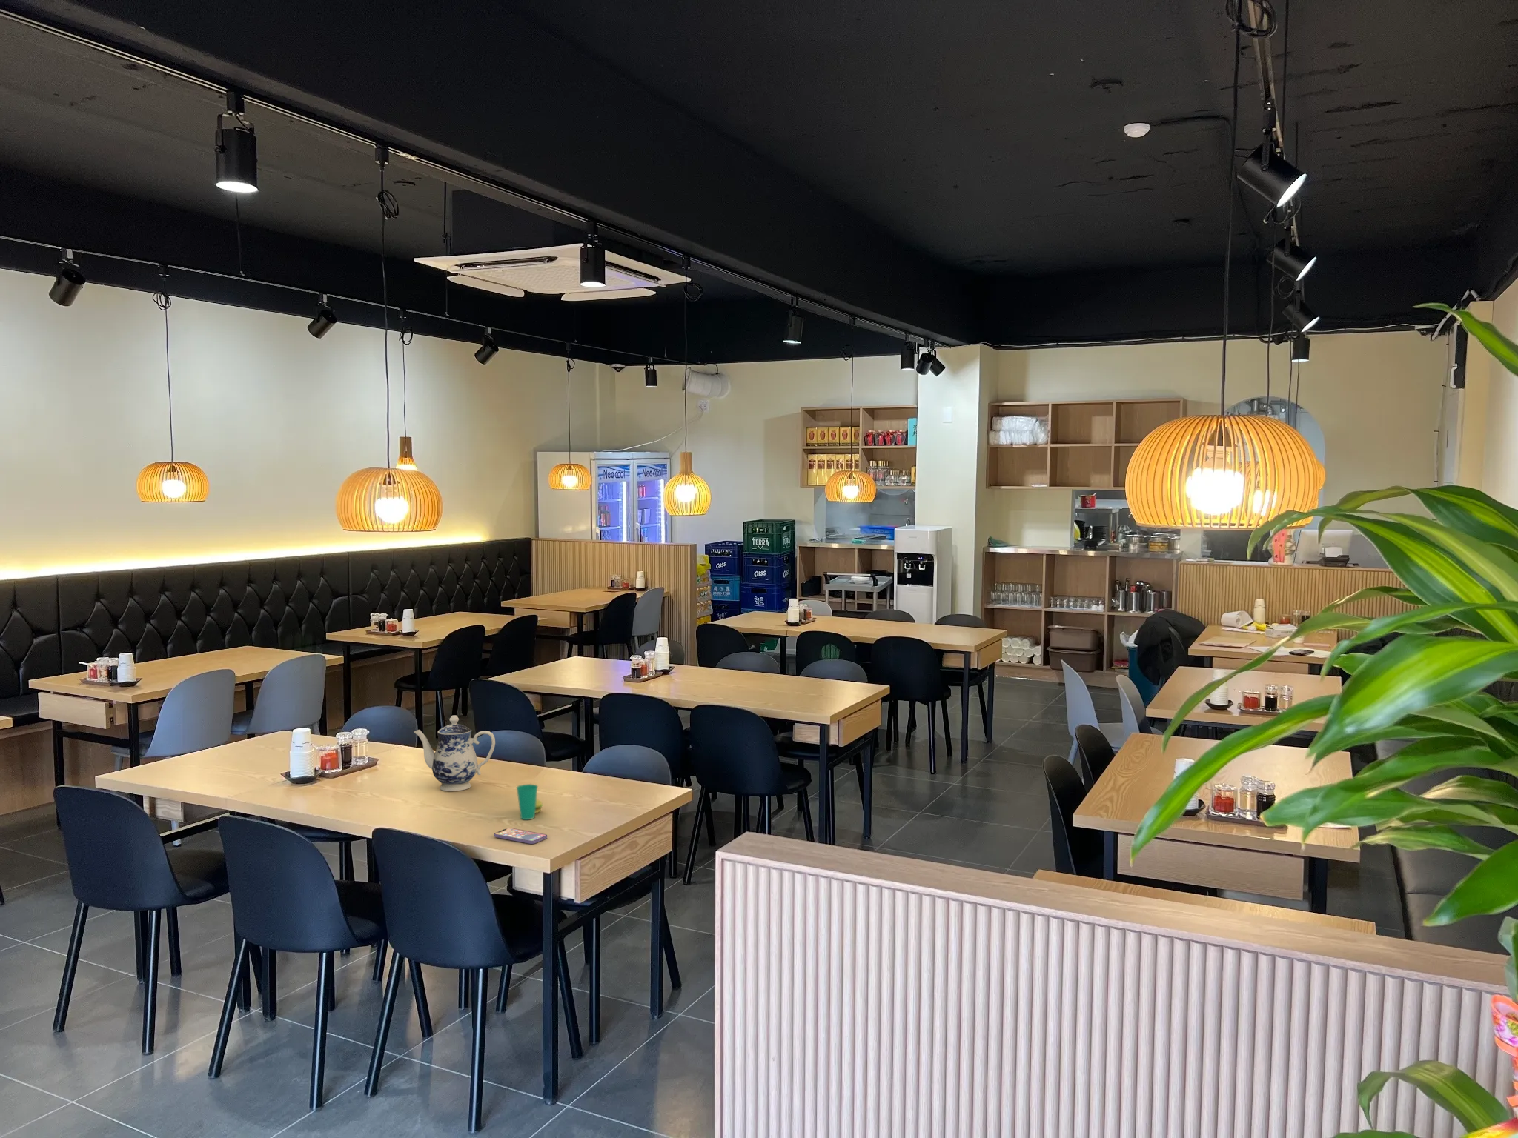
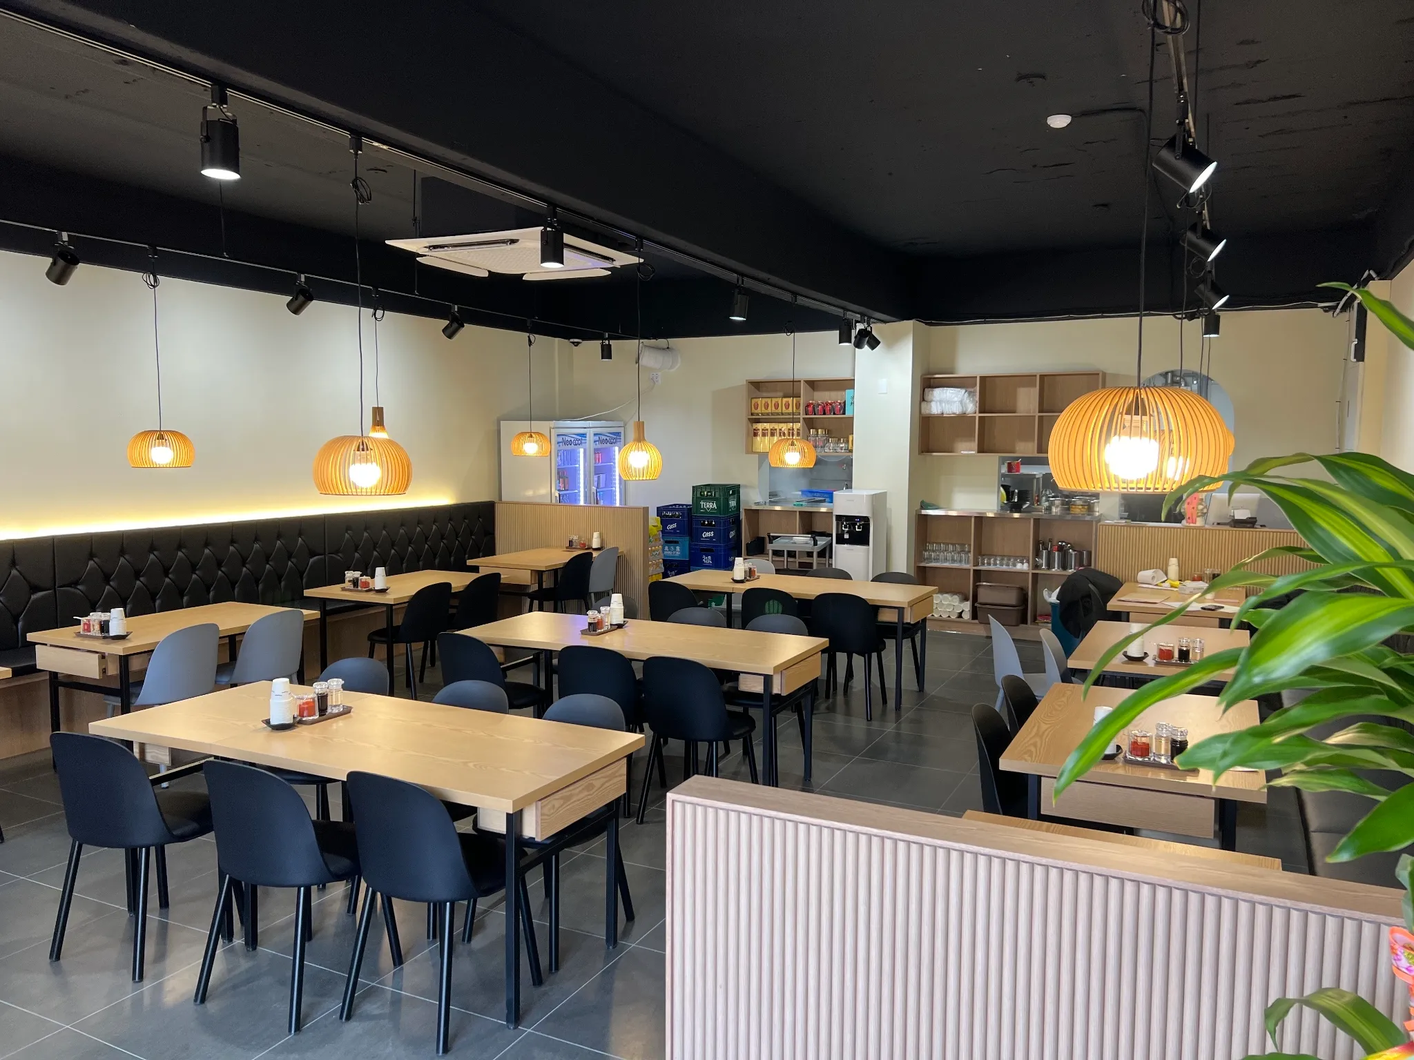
- cup (530, 800)
- smartphone (520, 836)
- teapot (454, 751)
